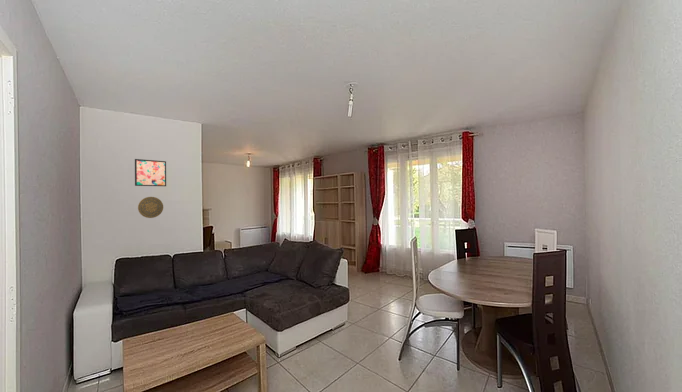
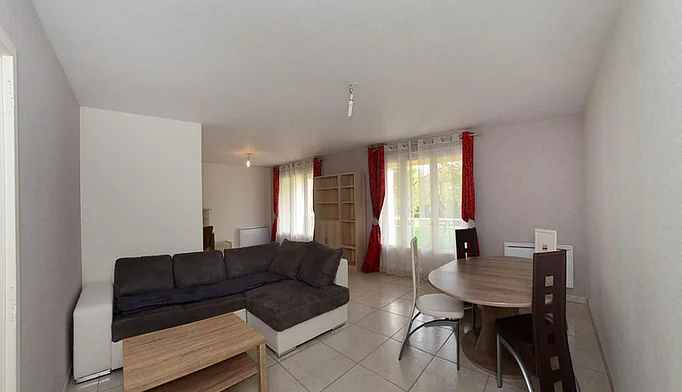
- decorative plate (151, 207)
- wall art (151, 173)
